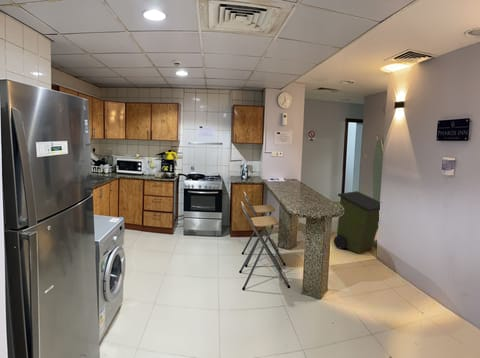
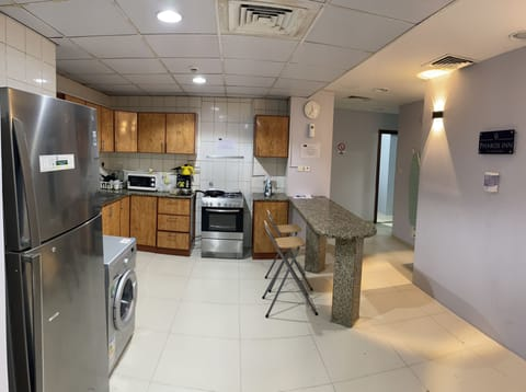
- trash can (359, 221)
